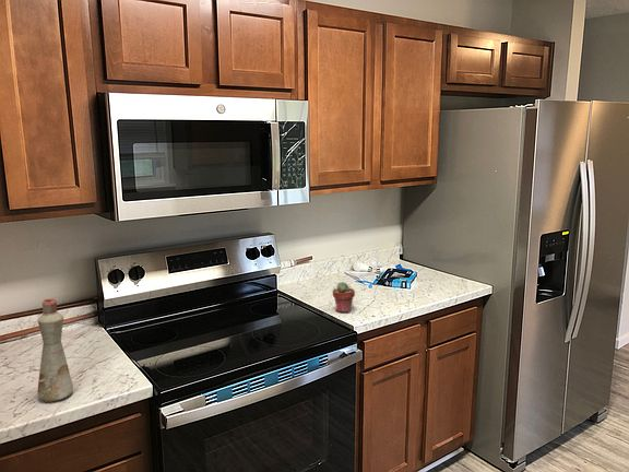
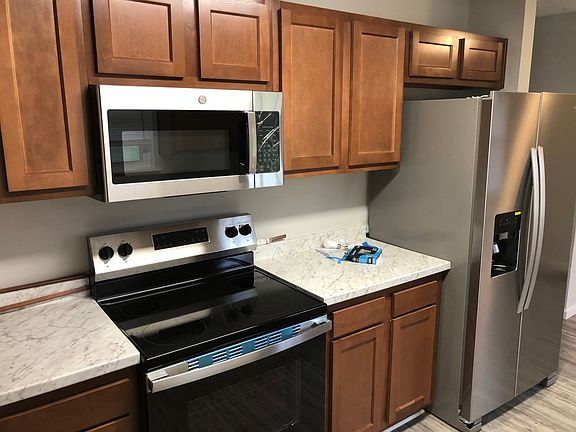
- bottle (51, 346)
- potted succulent (343, 296)
